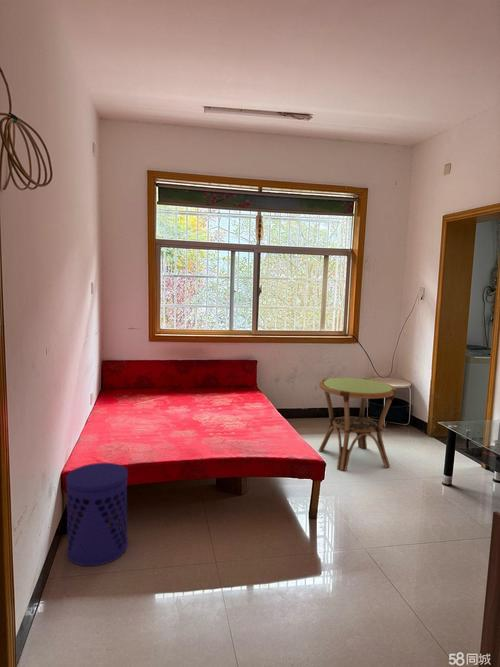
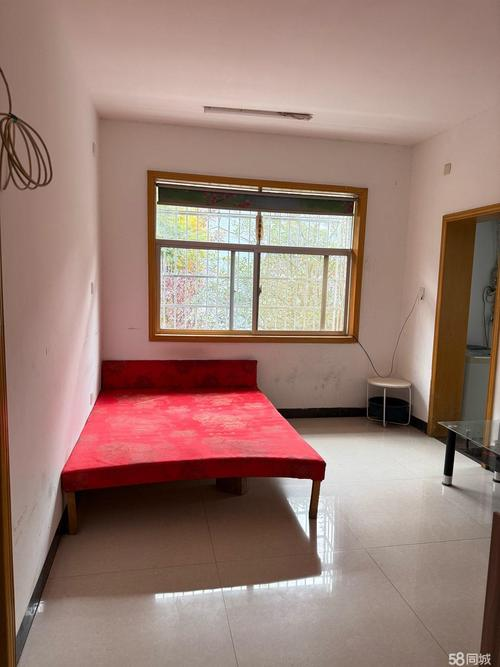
- waste bin (97, 511)
- side table (354, 421)
